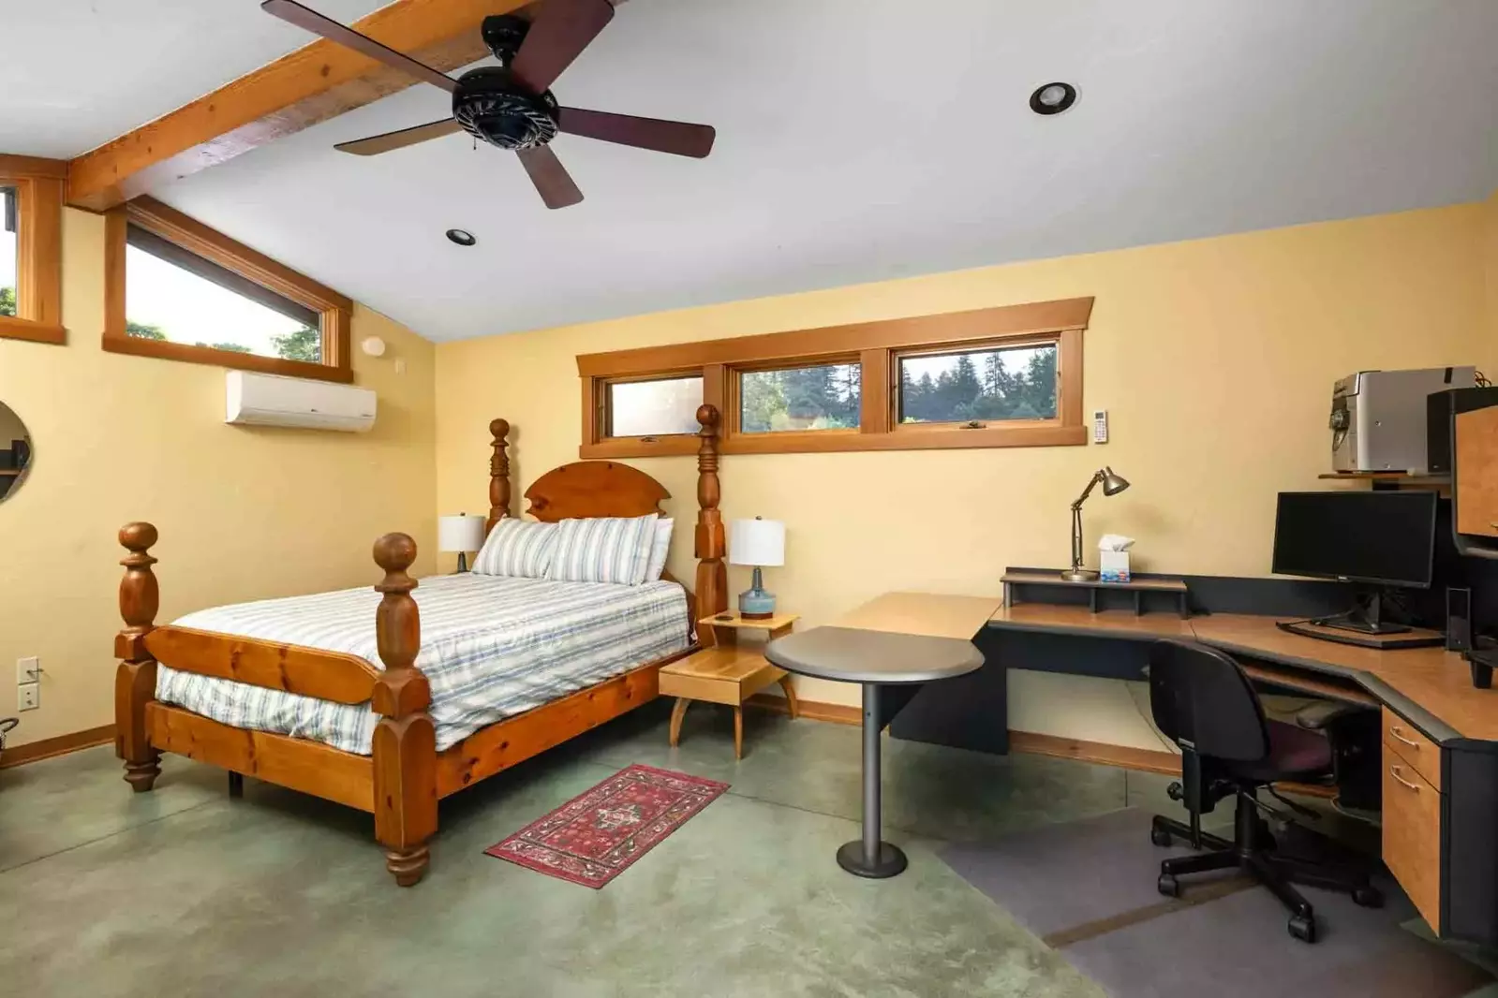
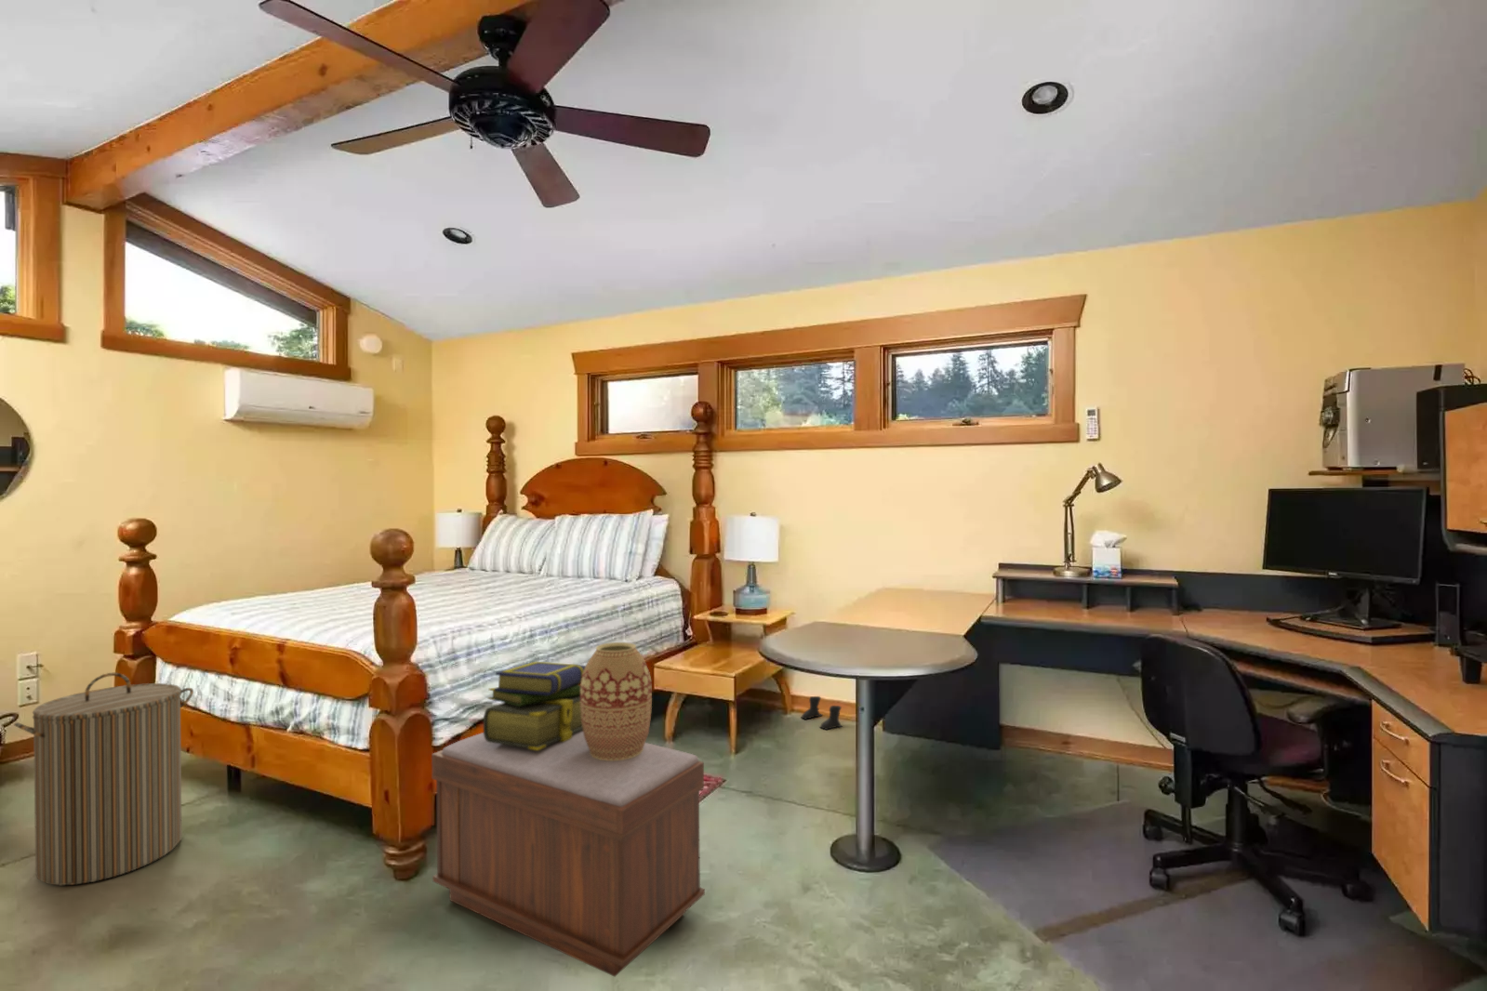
+ stack of books (540, 698)
+ laundry hamper (112, 764)
+ bench (566, 825)
+ boots (820, 713)
+ vase (615, 698)
